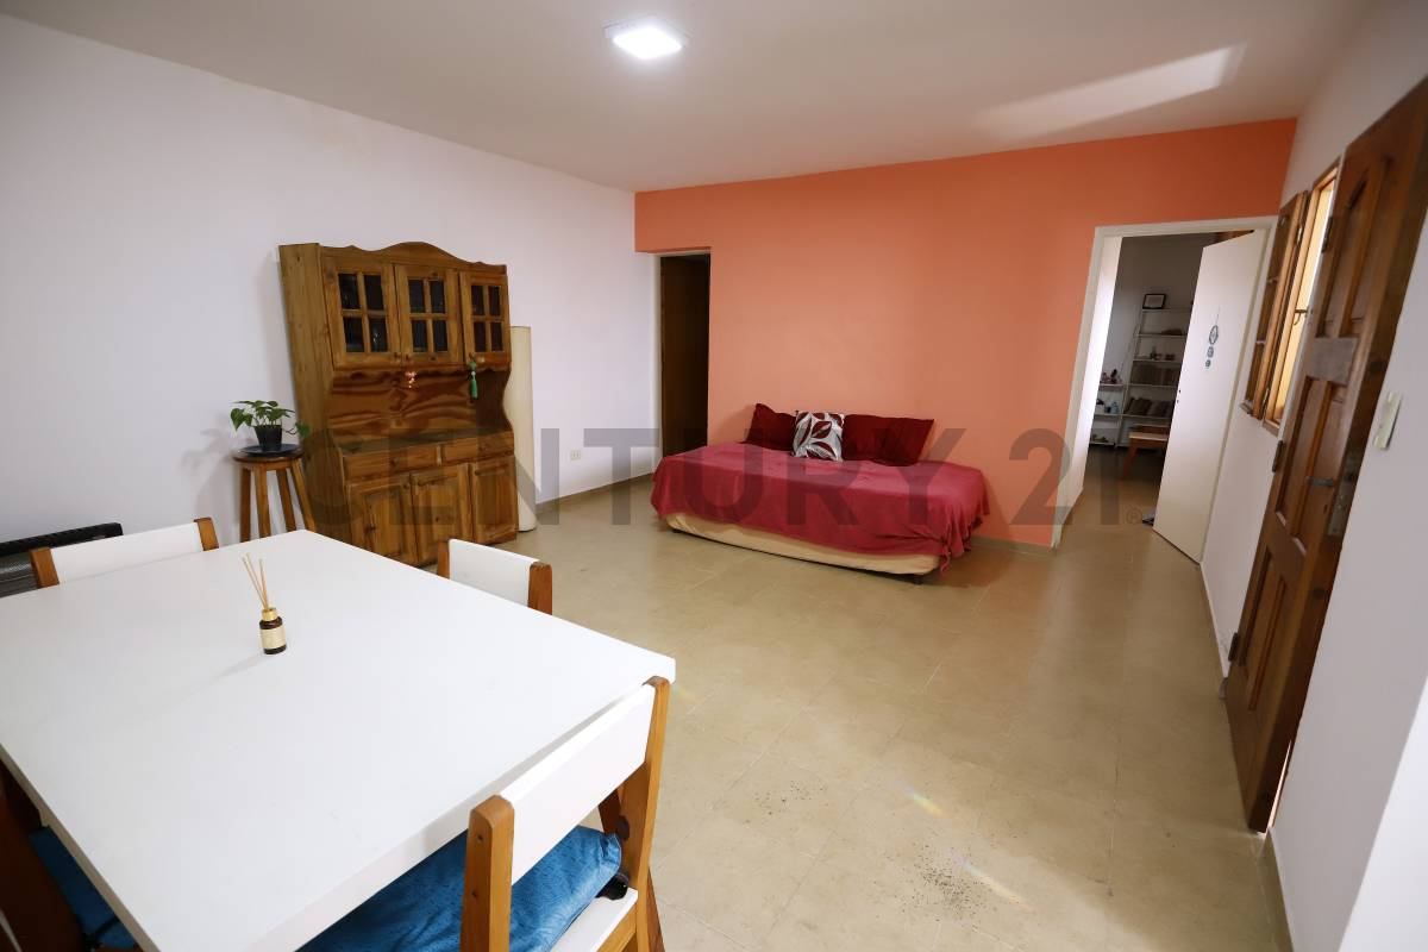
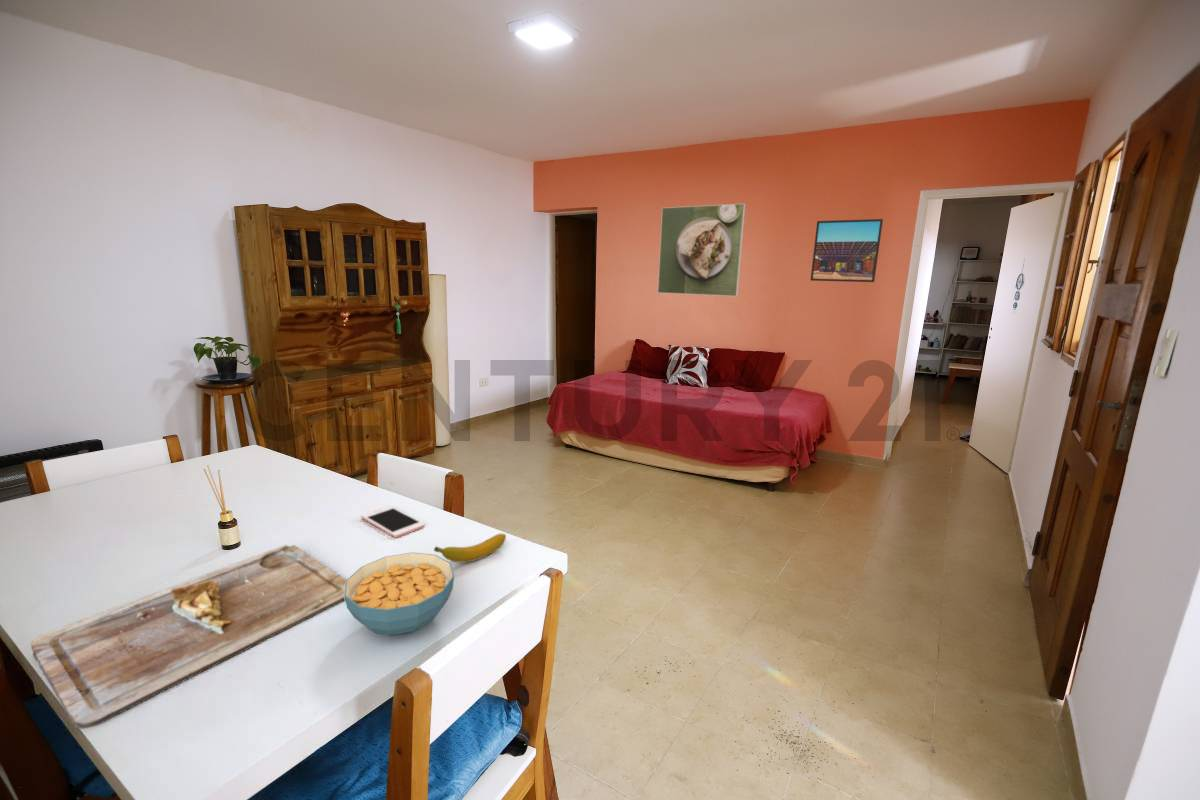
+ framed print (699, 251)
+ cell phone (392, 520)
+ cereal bowl (402, 601)
+ cutting board (210, 605)
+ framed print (845, 251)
+ banana (472, 547)
